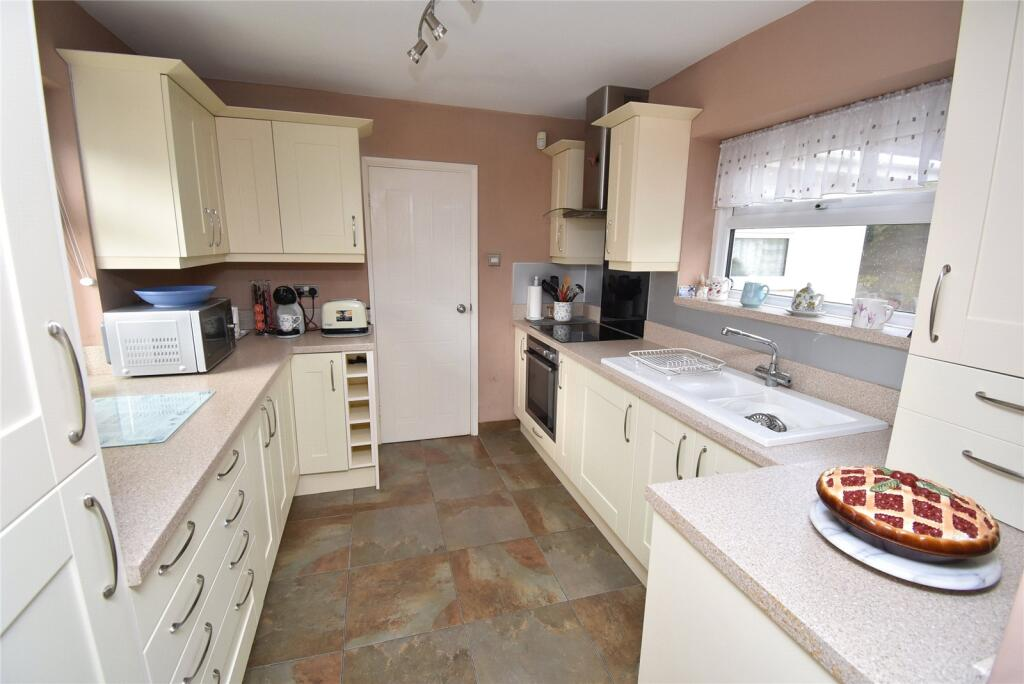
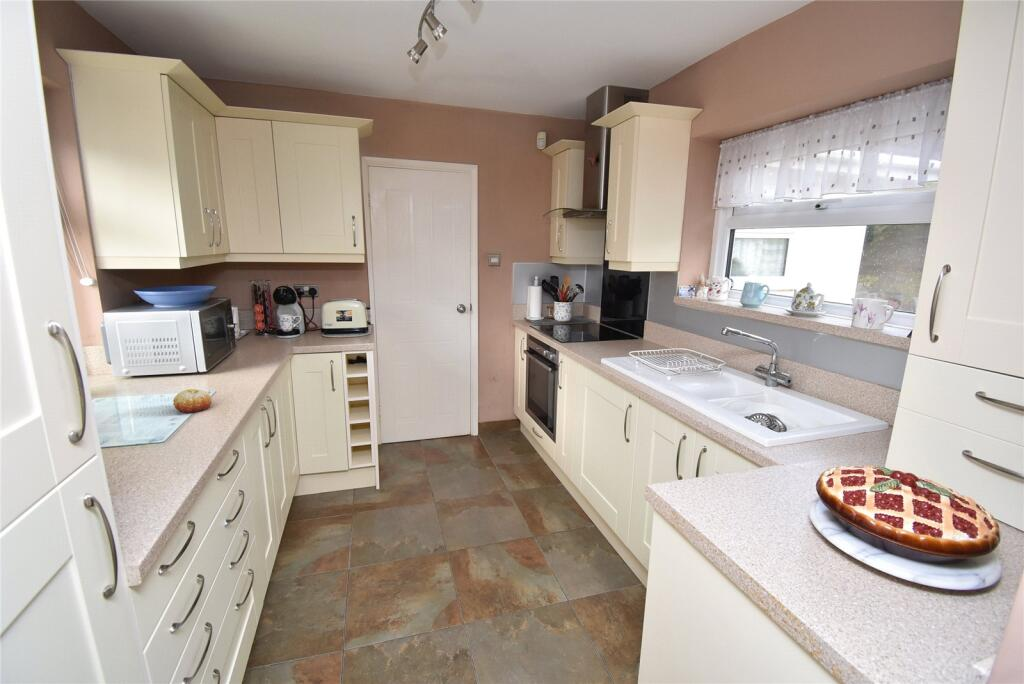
+ fruit (192, 399)
